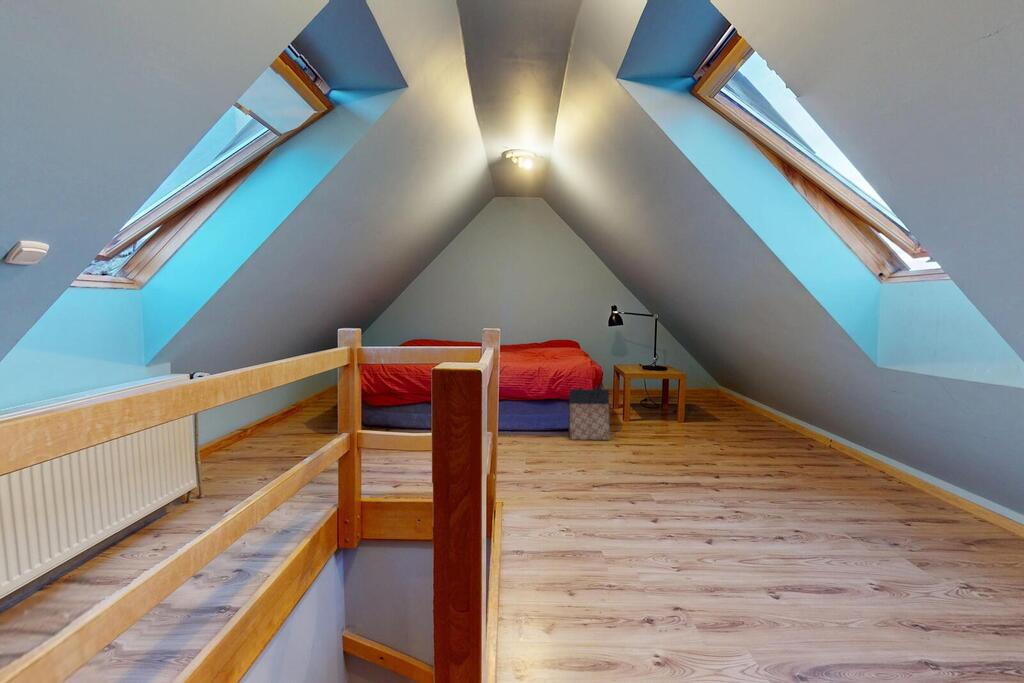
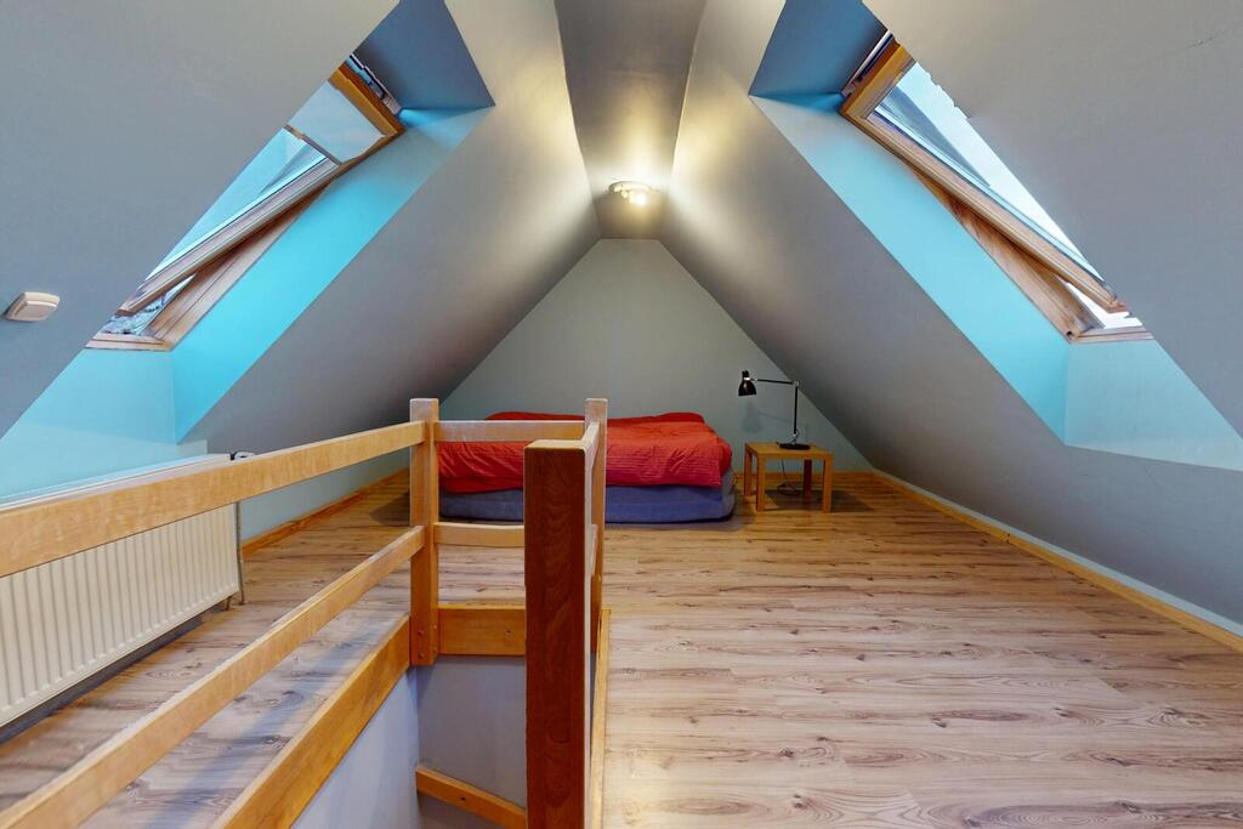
- bag (589, 411)
